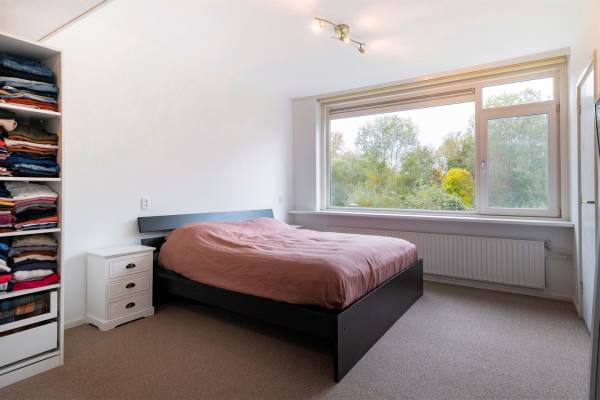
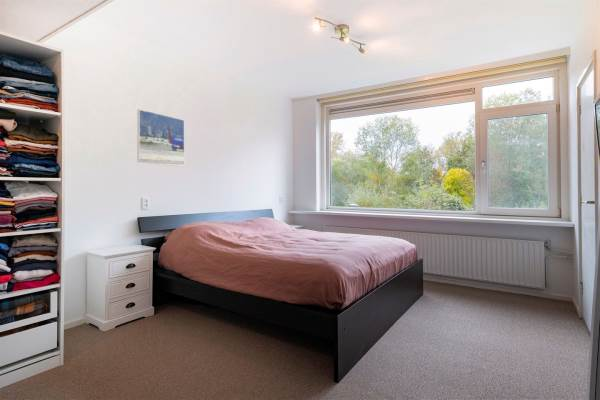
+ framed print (162, 139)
